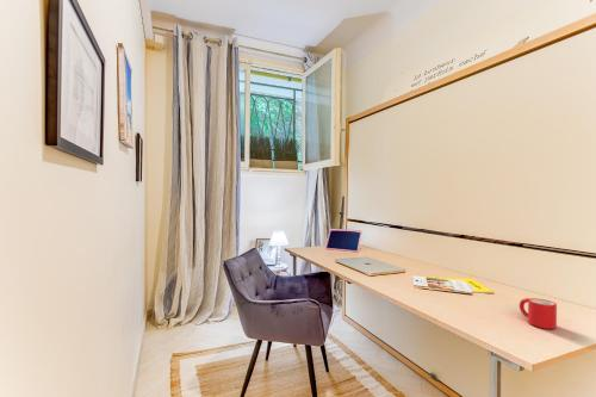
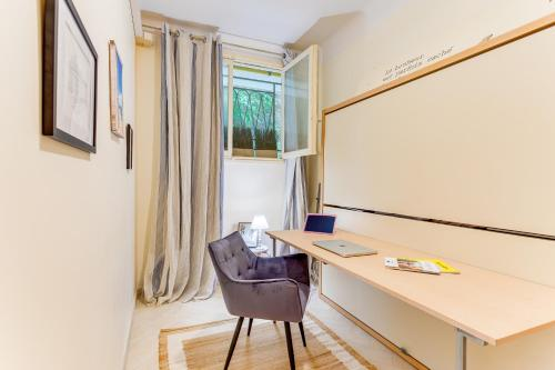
- mug (535, 310)
